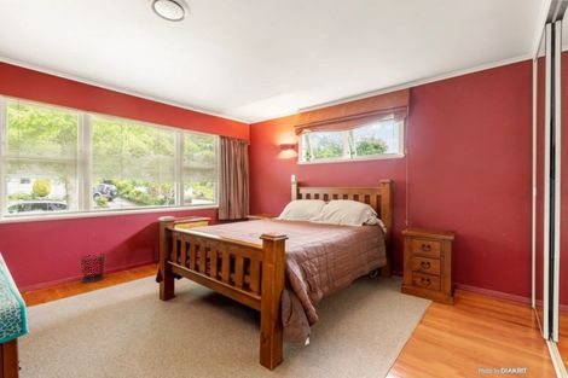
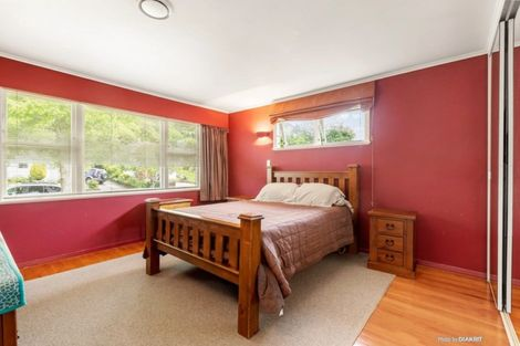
- waste bin (93, 267)
